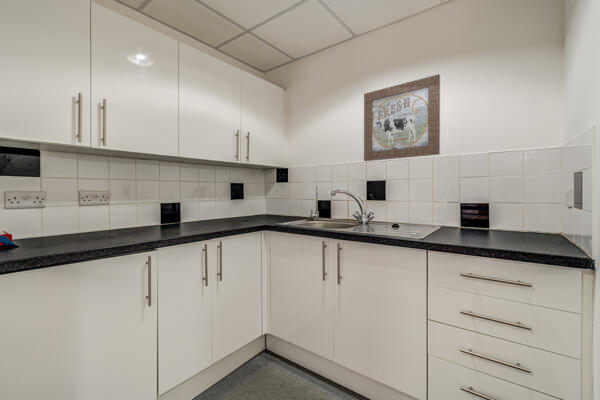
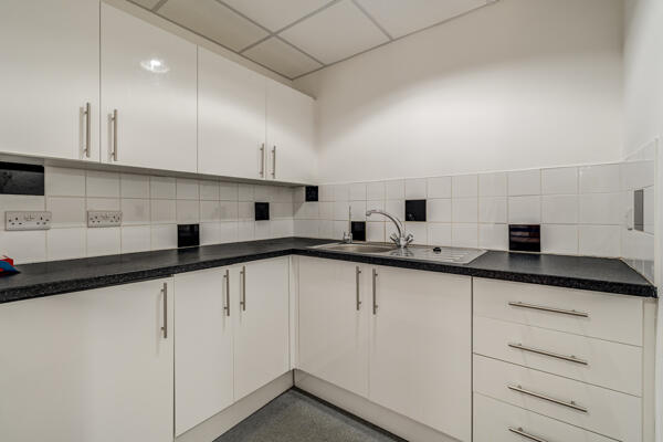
- wall art (398, 121)
